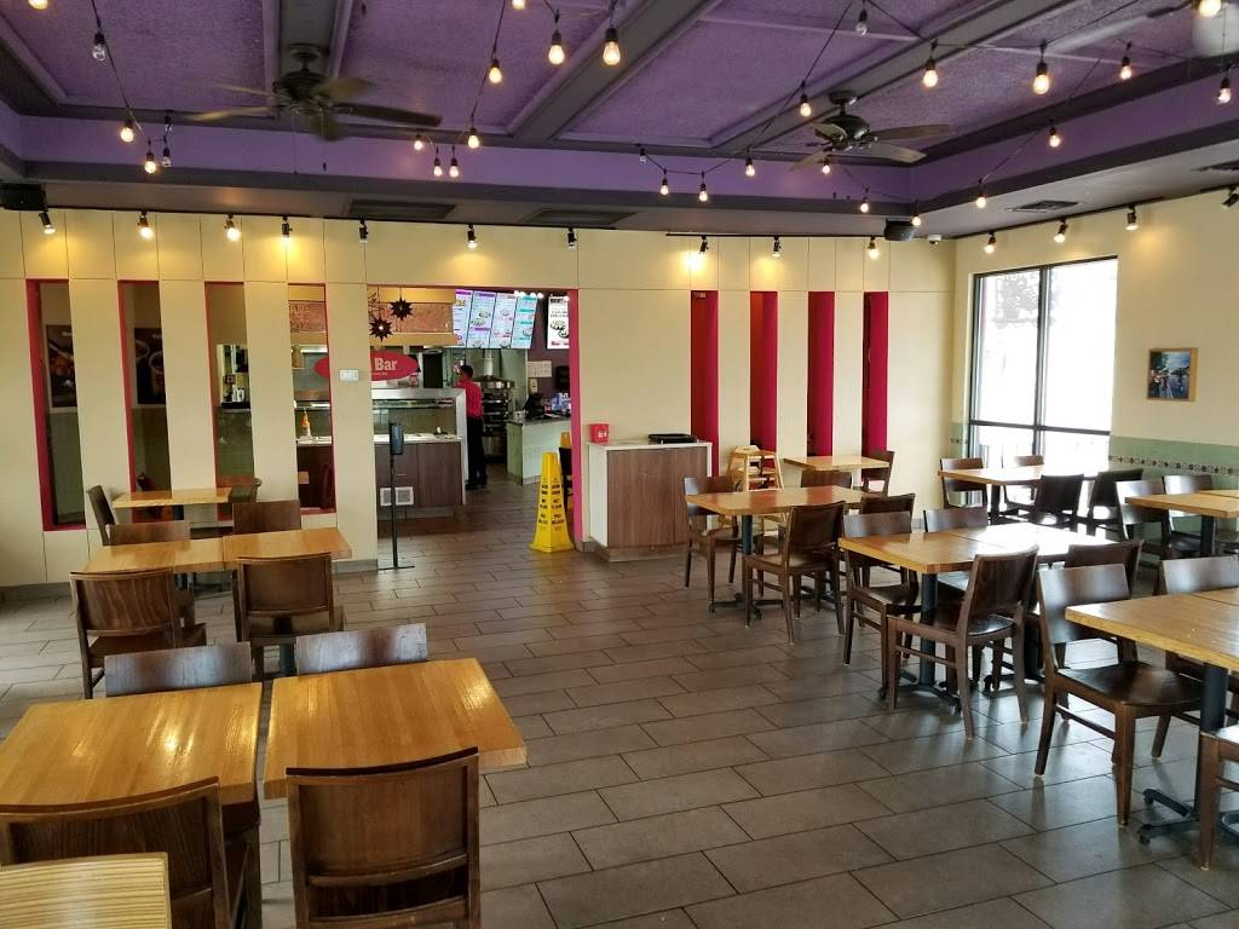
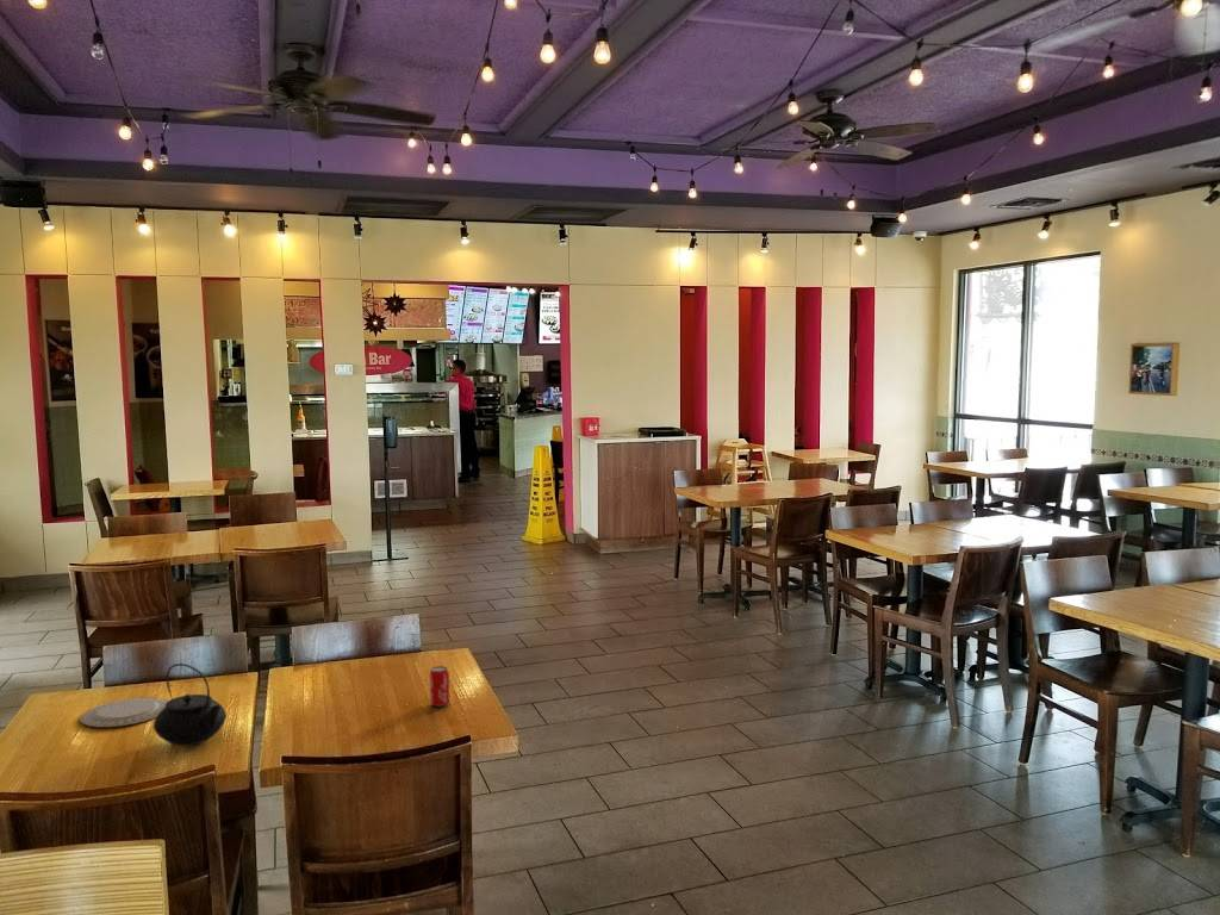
+ soda can (440, 686)
+ chinaware (126, 709)
+ teapot (193, 703)
